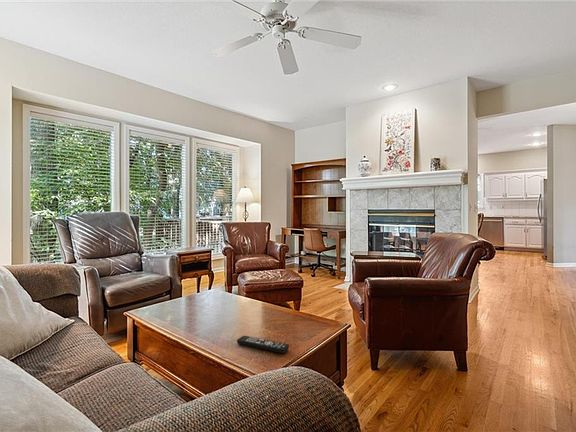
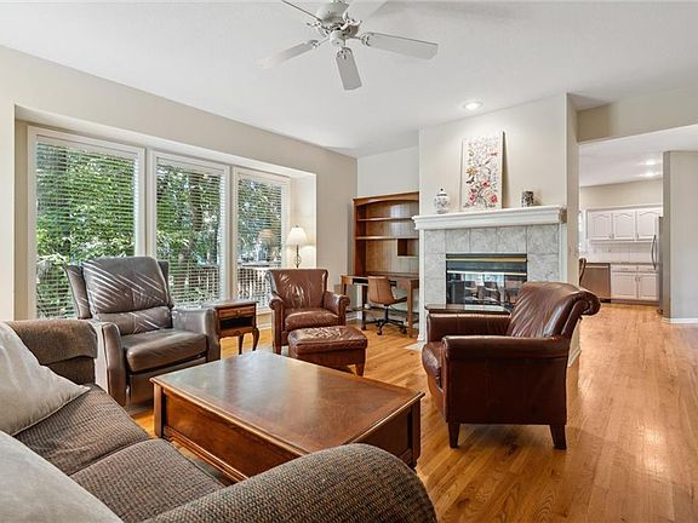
- remote control (262, 344)
